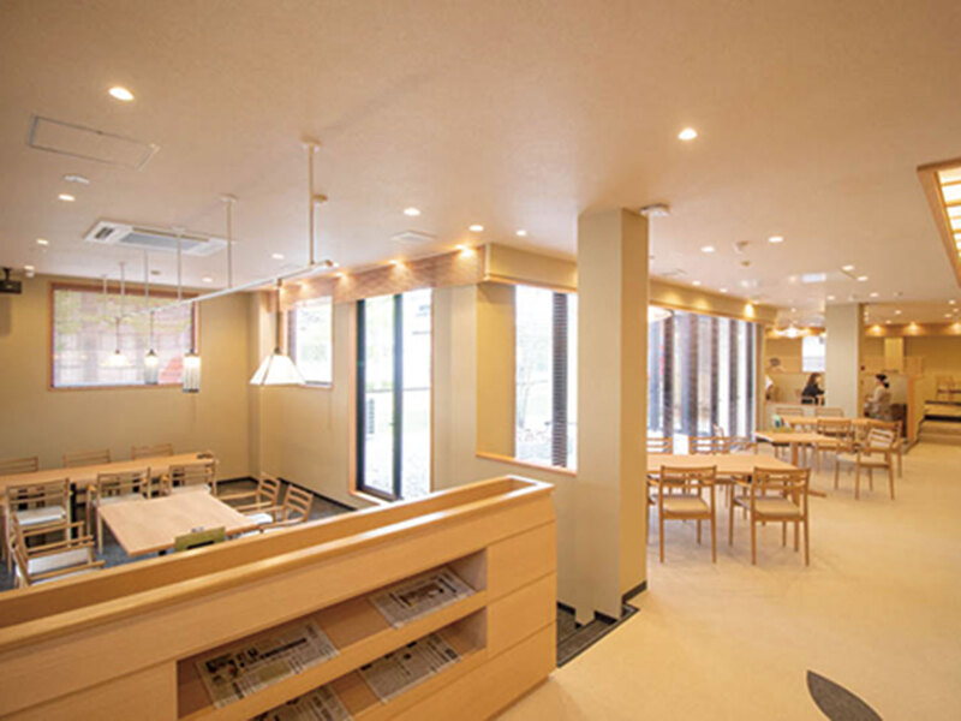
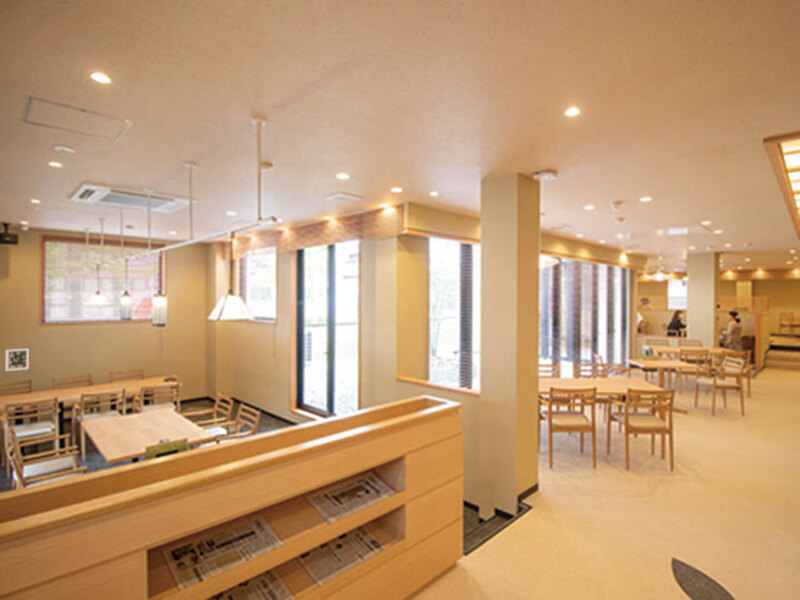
+ wall art (17, 359)
